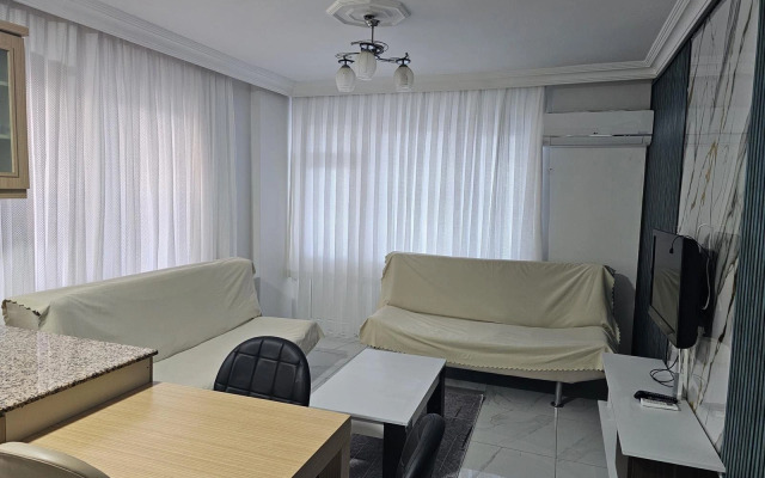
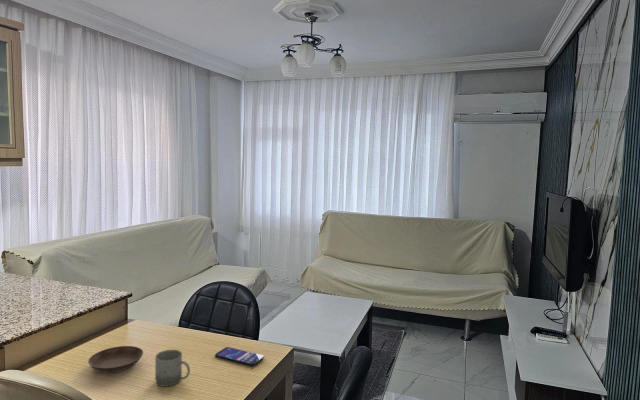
+ saucer (116, 360)
+ smartphone (239, 355)
+ cup (173, 368)
